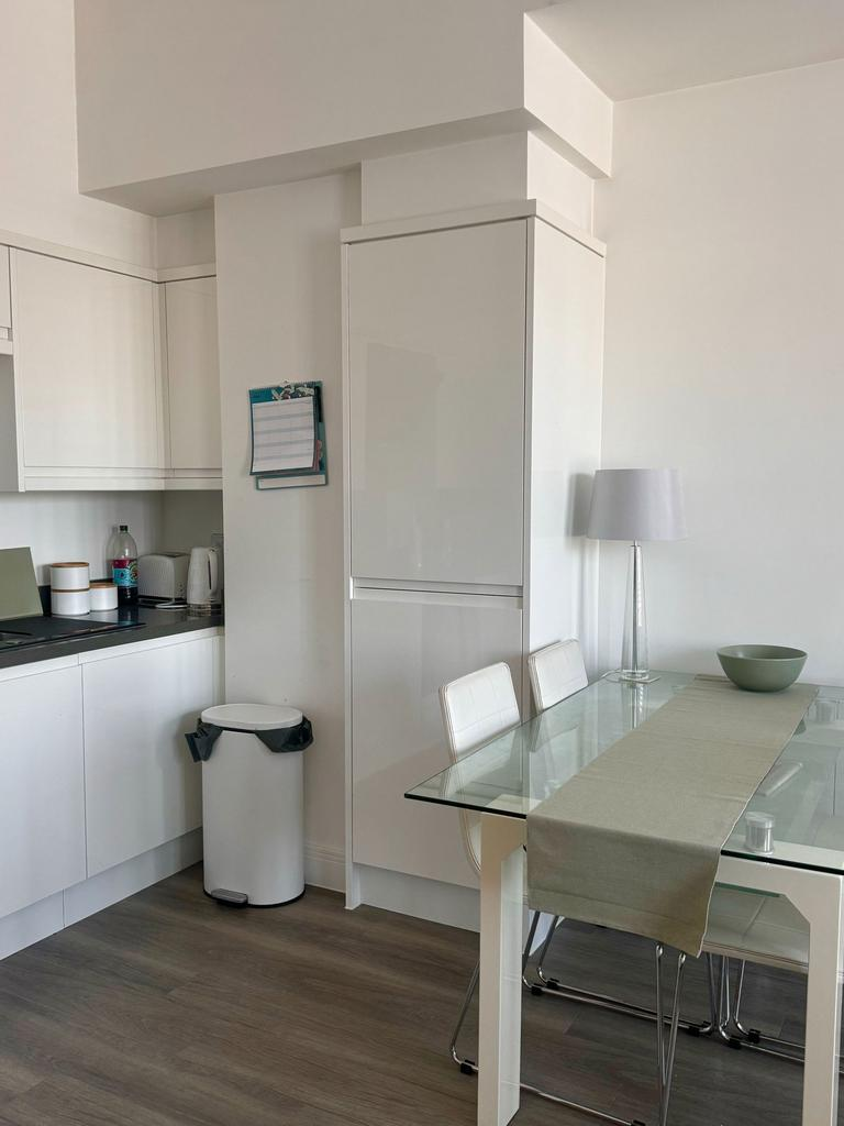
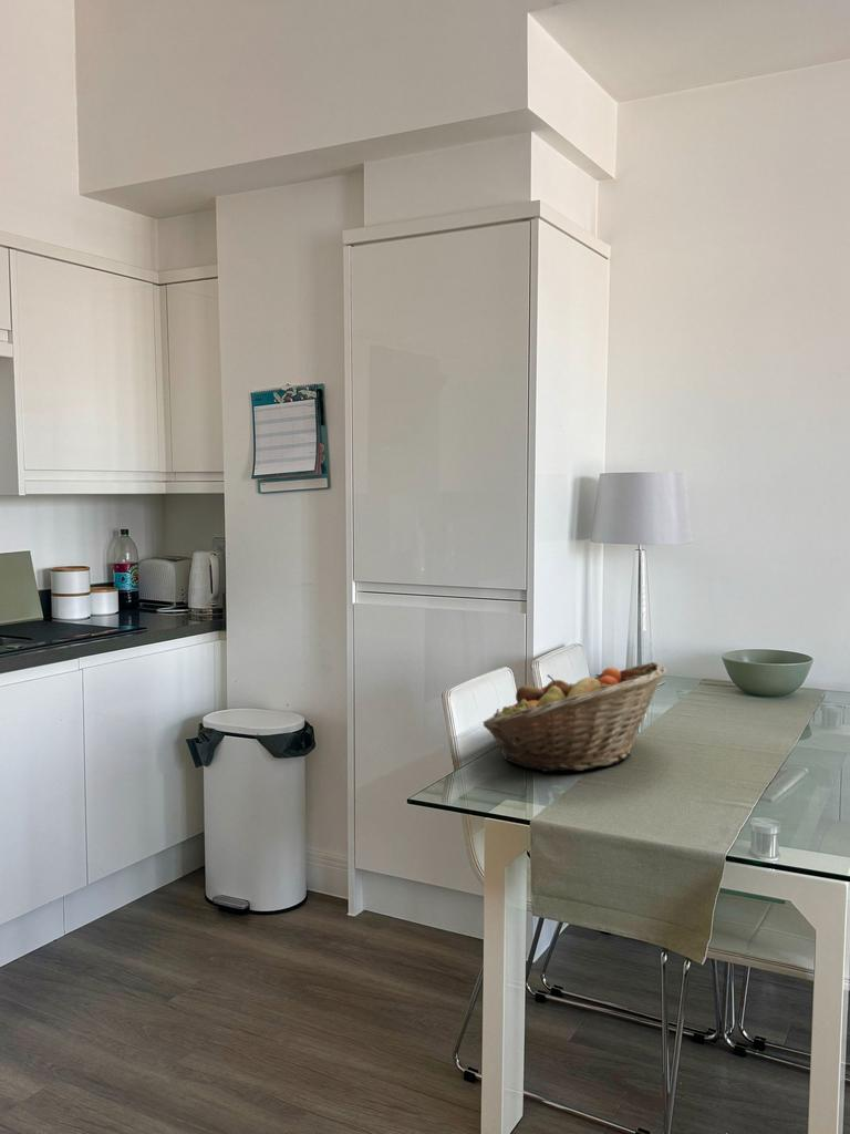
+ fruit basket (576, 710)
